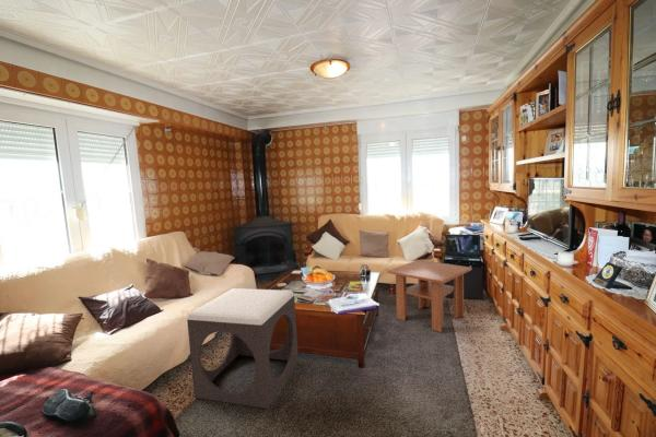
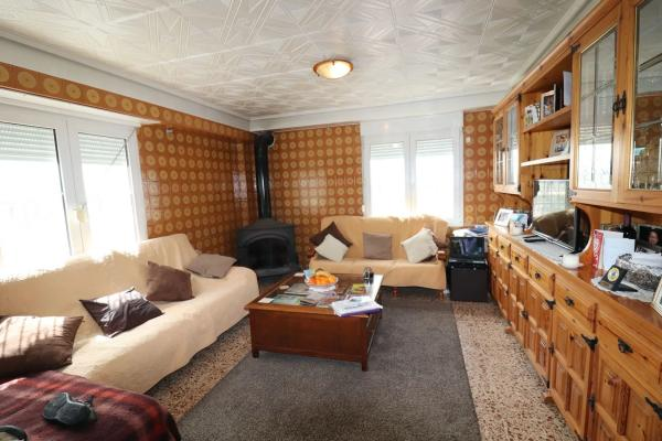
- coffee table (430, 293)
- footstool (247, 339)
